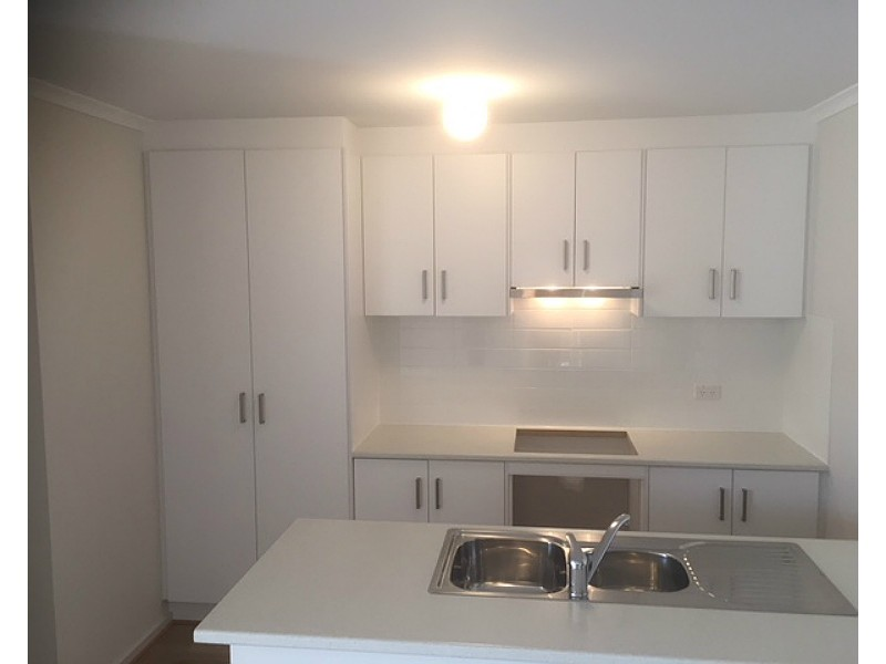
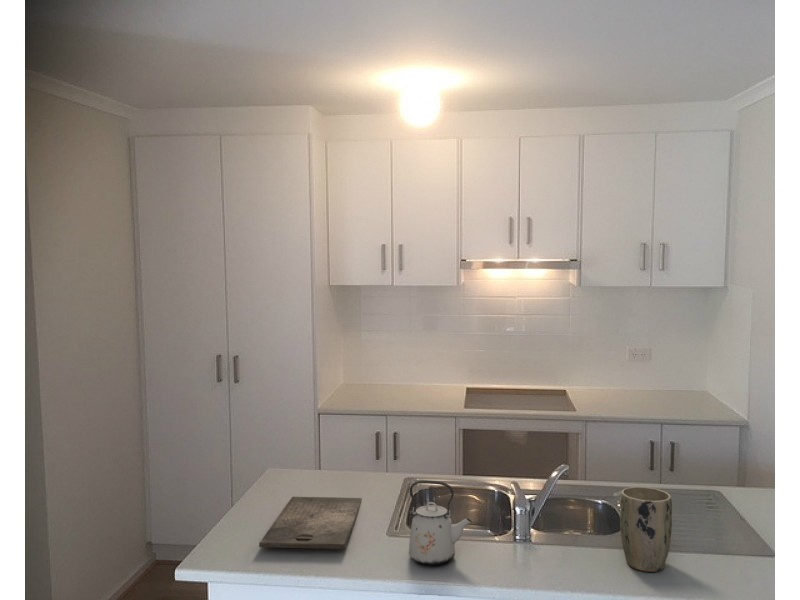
+ kettle (440, 520)
+ cutting board (318, 515)
+ plant pot (645, 529)
